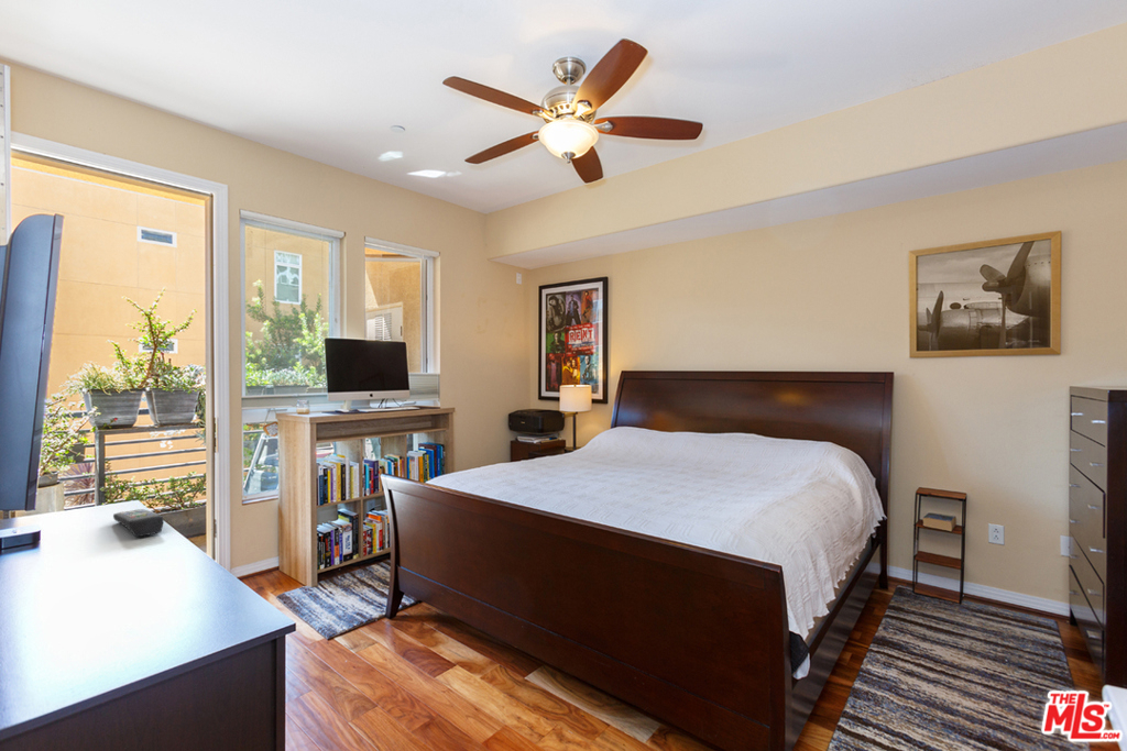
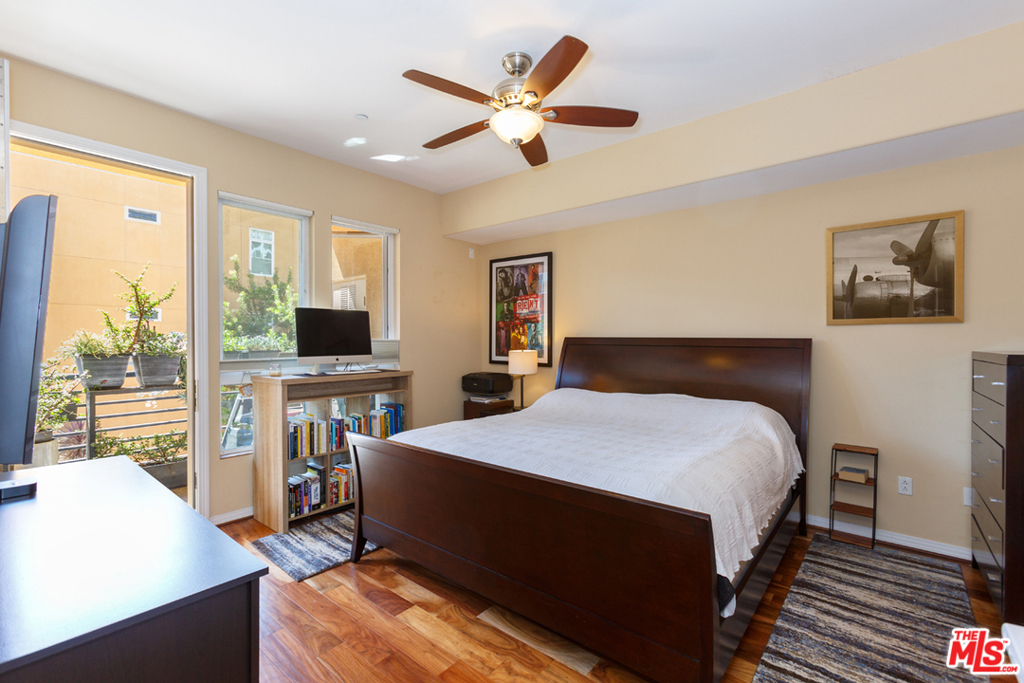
- remote control (138, 519)
